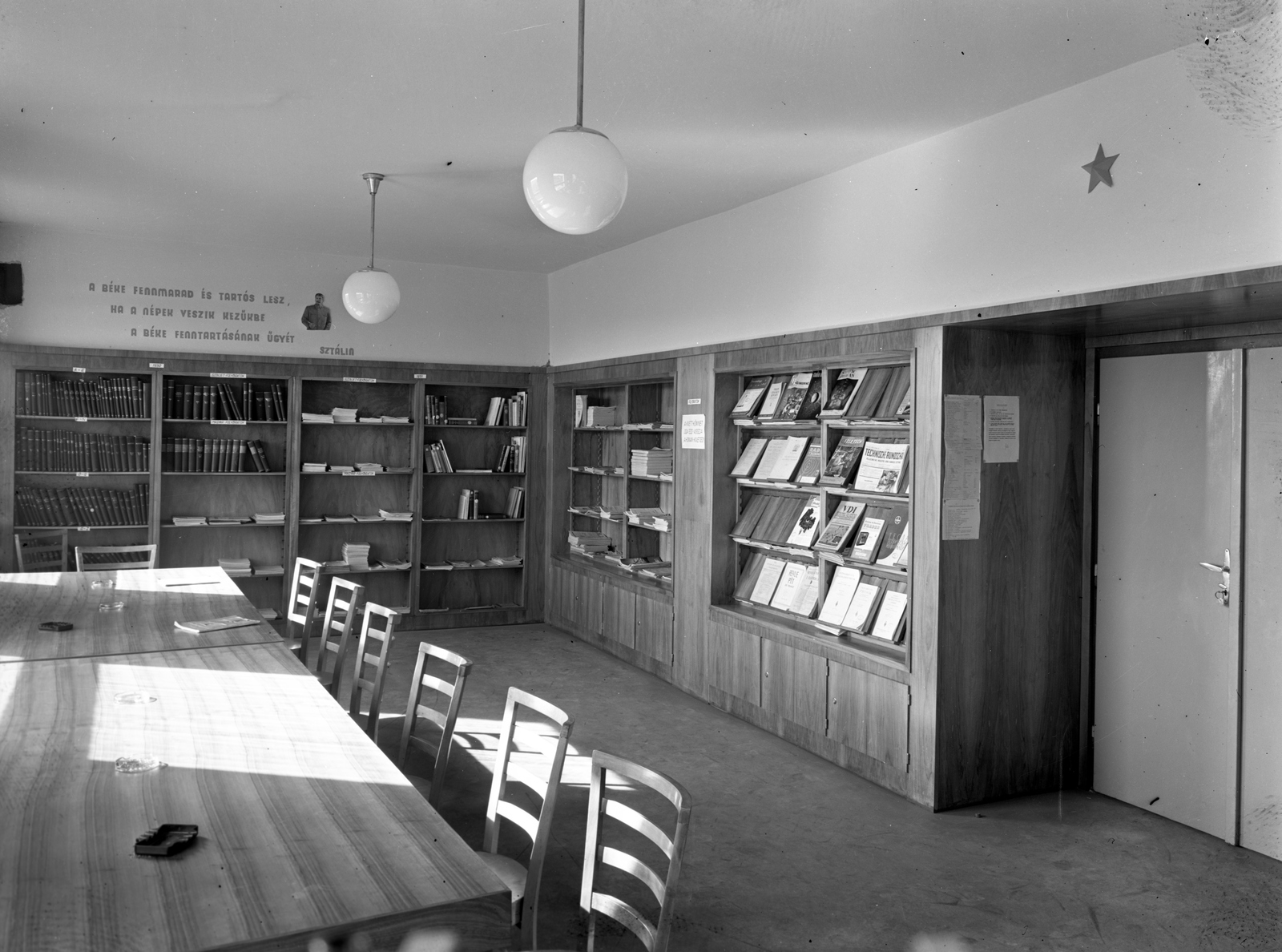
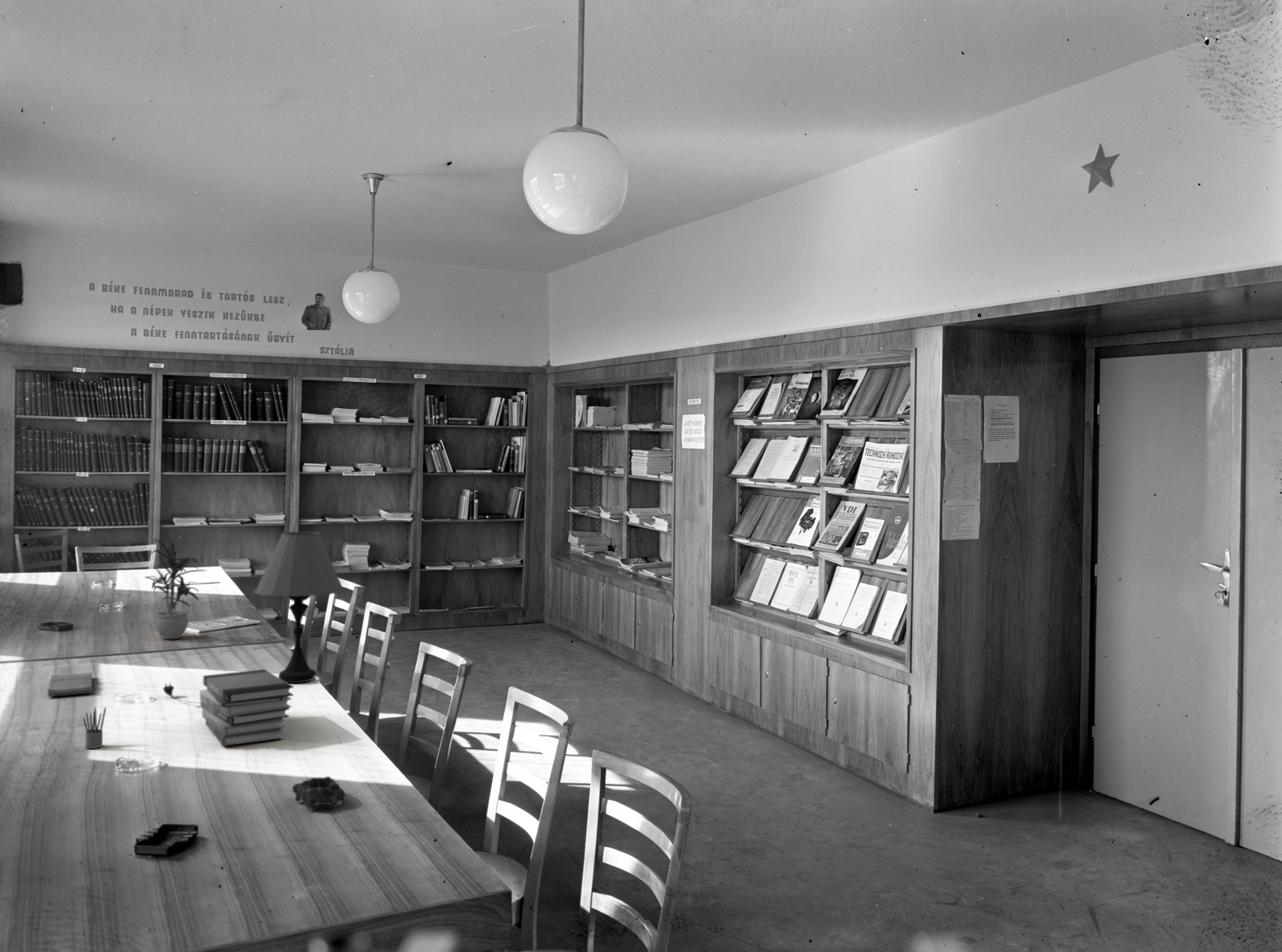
+ book stack (244, 705)
+ table lamp (260, 595)
+ diary (71, 683)
+ potted plant (175, 586)
+ pencil box (95, 727)
+ ashtray (318, 790)
